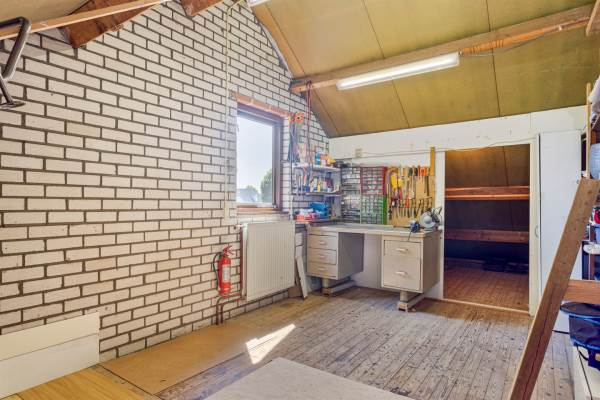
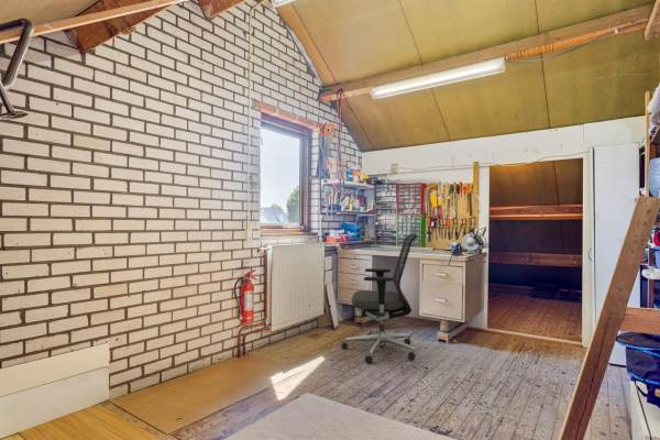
+ office chair (377, 292)
